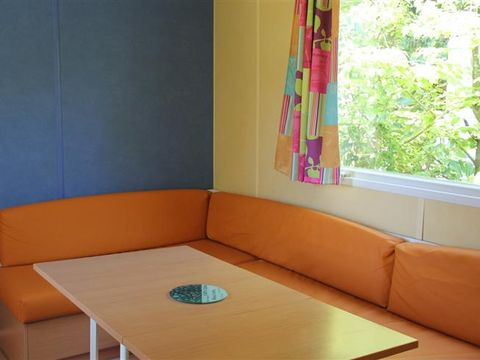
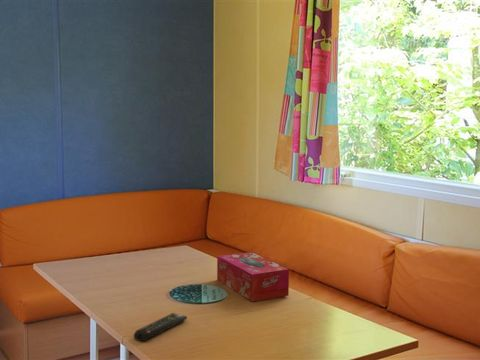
+ remote control (161, 326)
+ tissue box (251, 275)
